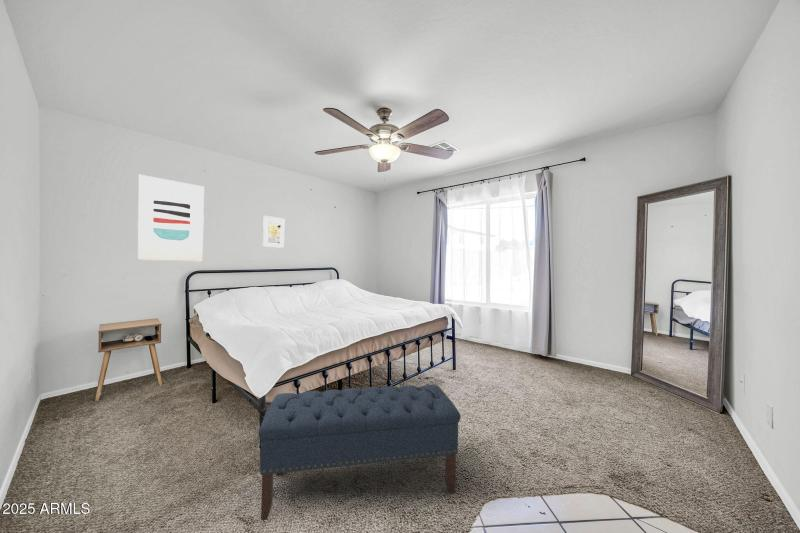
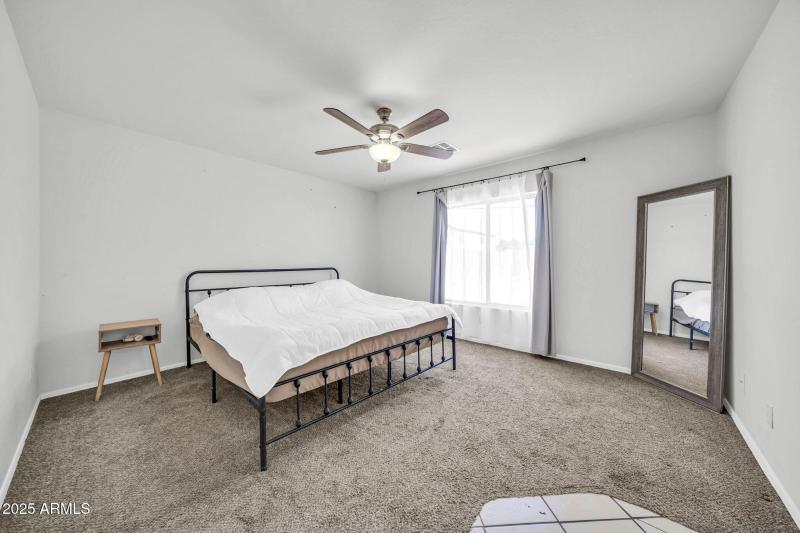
- bench (362, 439)
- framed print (274, 232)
- wall art (172, 220)
